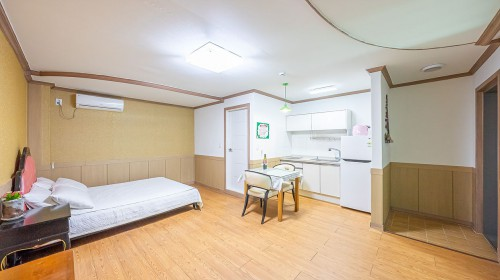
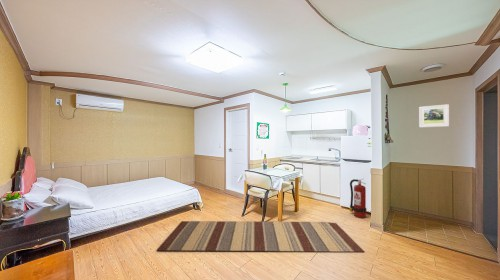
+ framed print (433, 116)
+ fire extinguisher (357, 196)
+ rug (258, 234)
